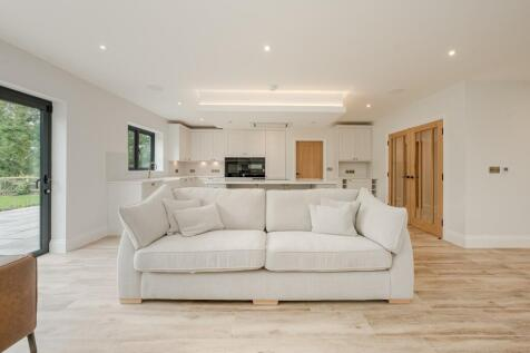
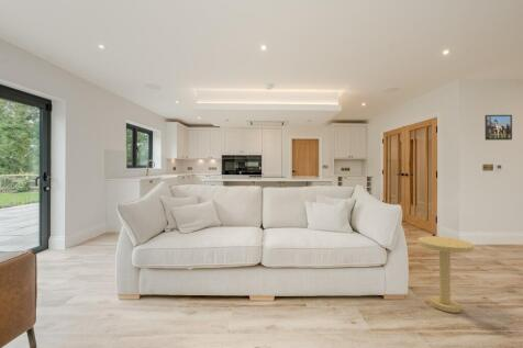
+ side table (444, 273)
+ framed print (498, 127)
